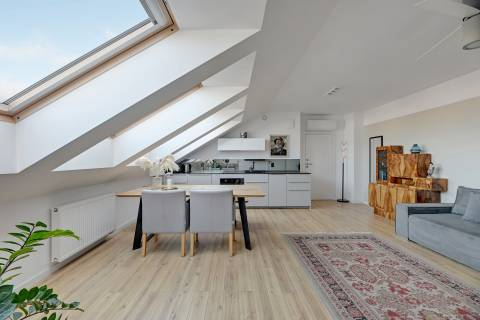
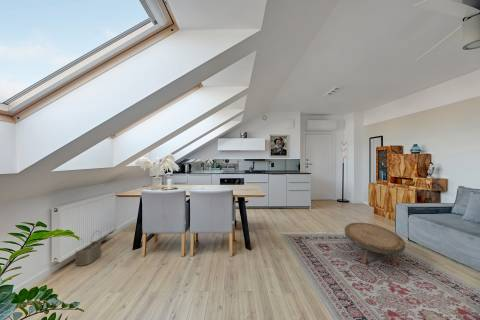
+ coffee table (371, 243)
+ wicker basket (89, 245)
